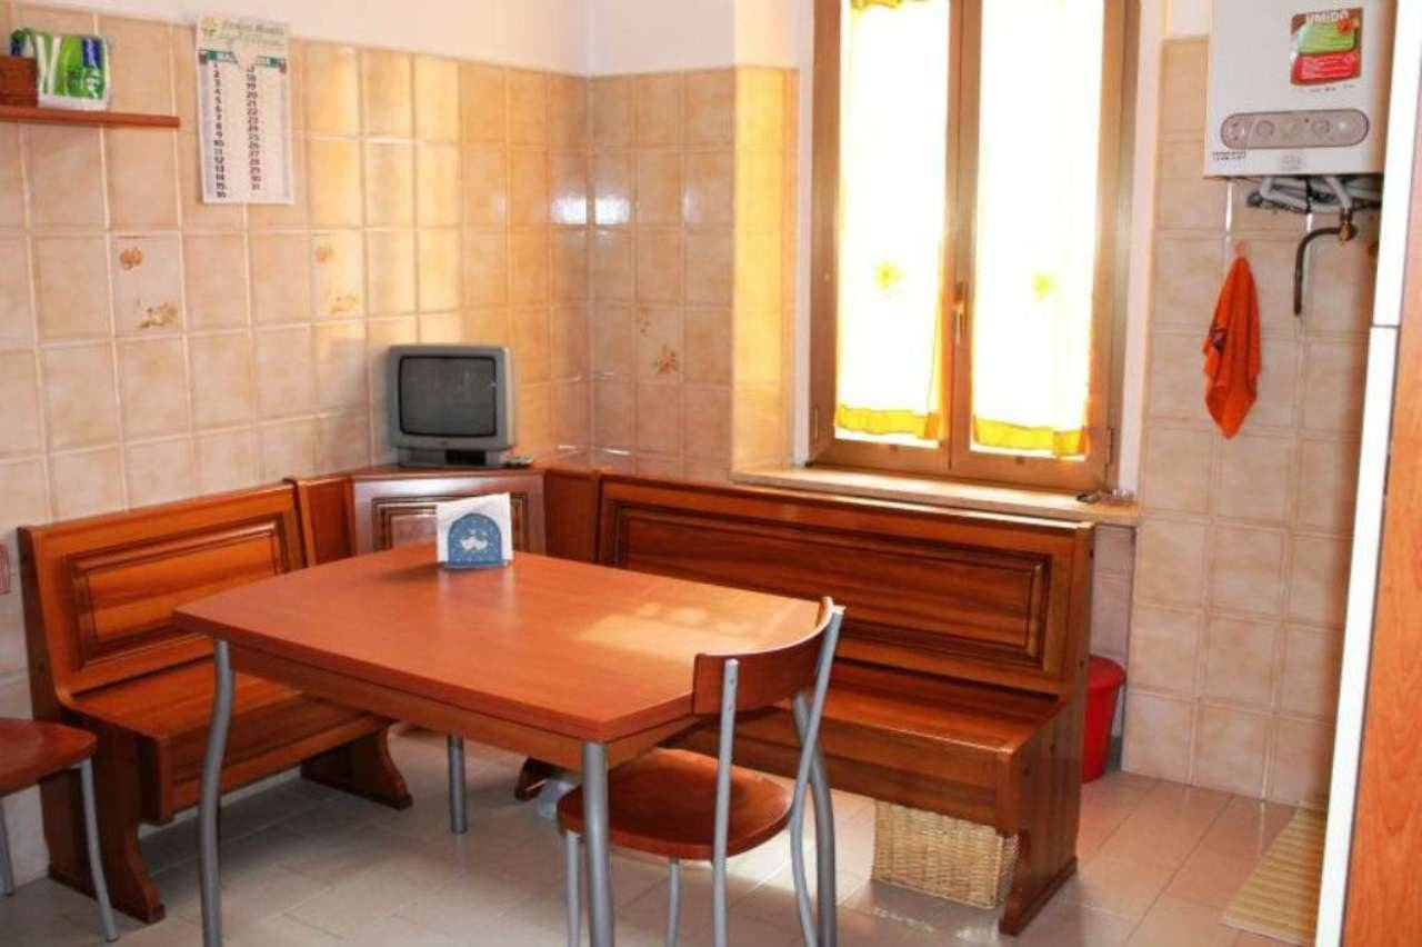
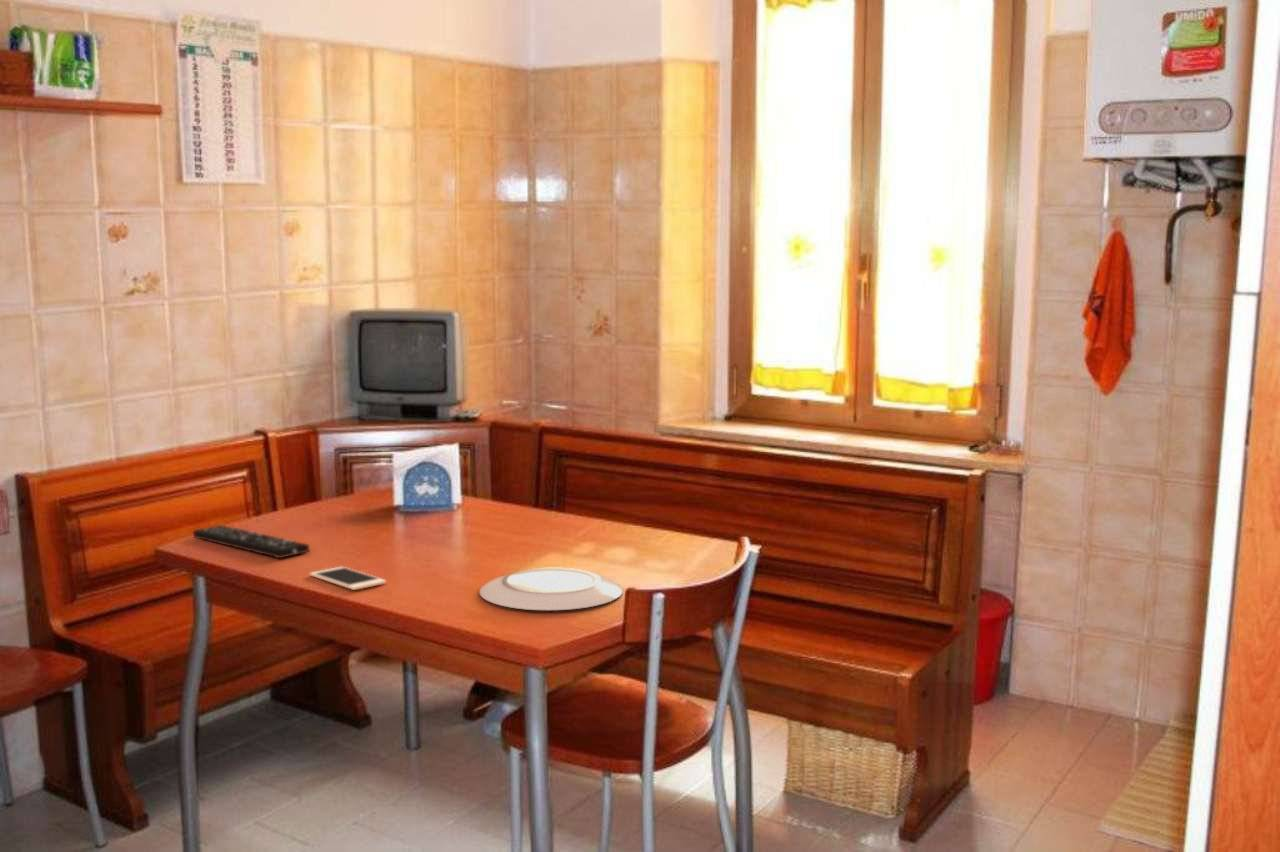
+ cell phone (347, 578)
+ remote control (250, 539)
+ plate (551, 585)
